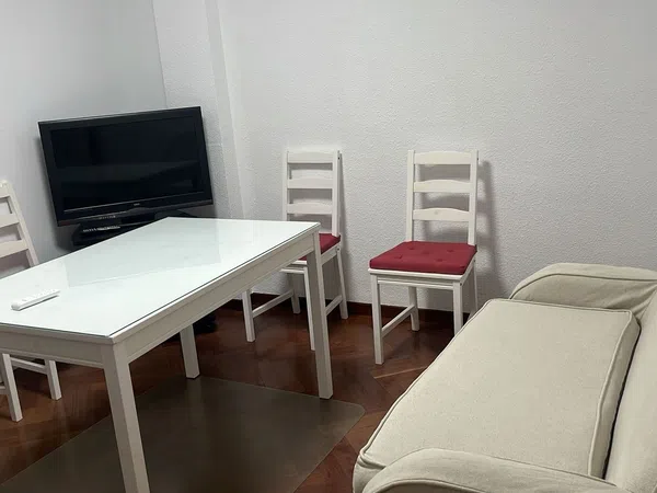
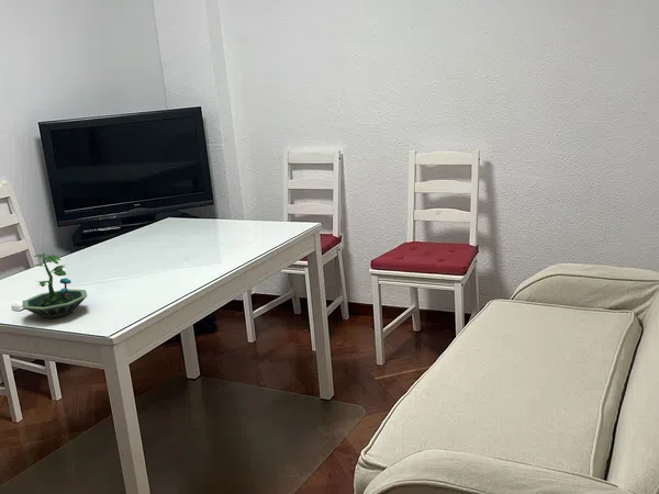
+ terrarium (46, 265)
